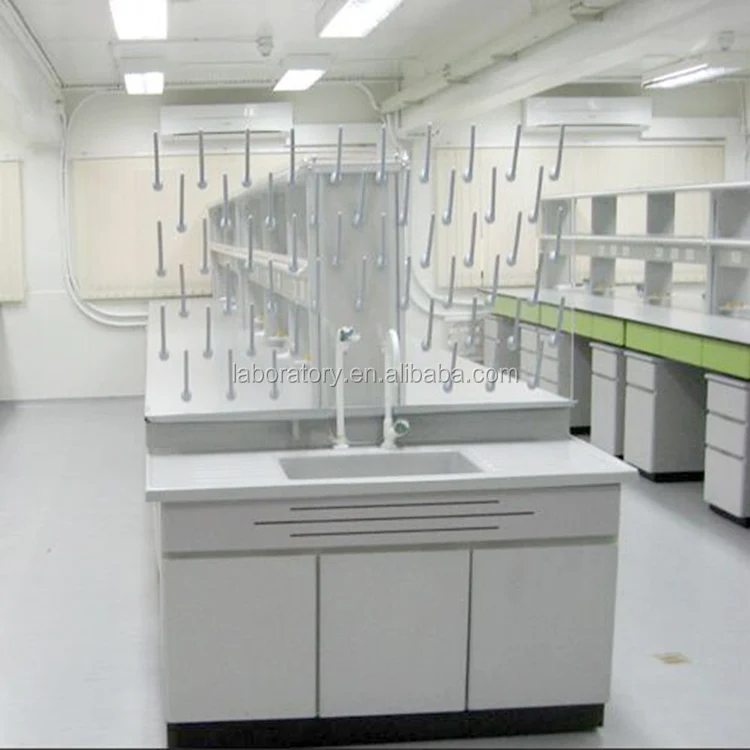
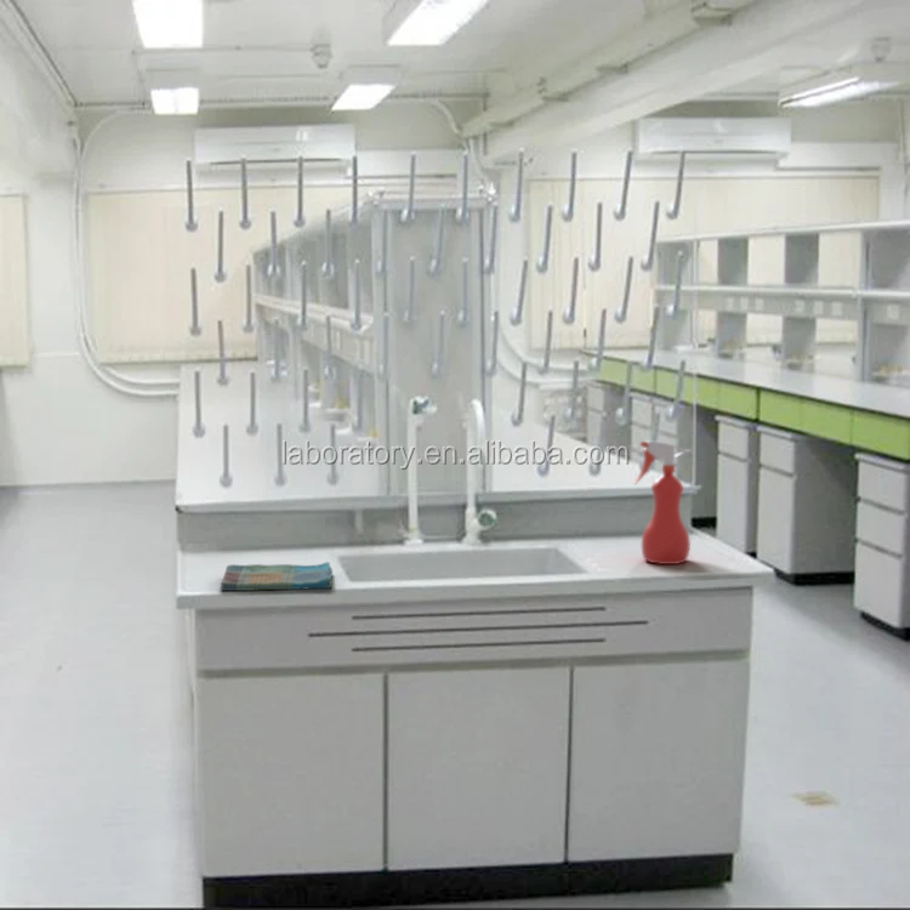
+ dish towel (278, 575)
+ spray bottle (661, 500)
